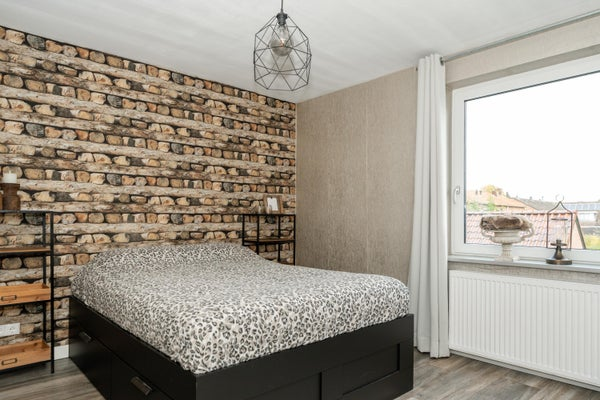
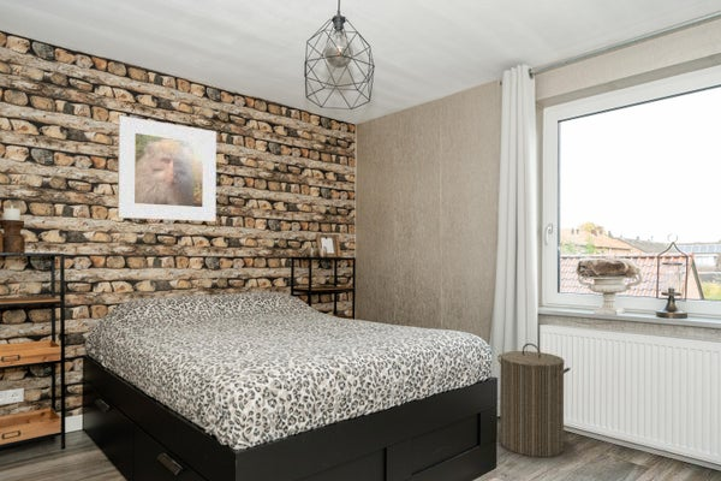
+ laundry hamper (531, 393)
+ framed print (169, 171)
